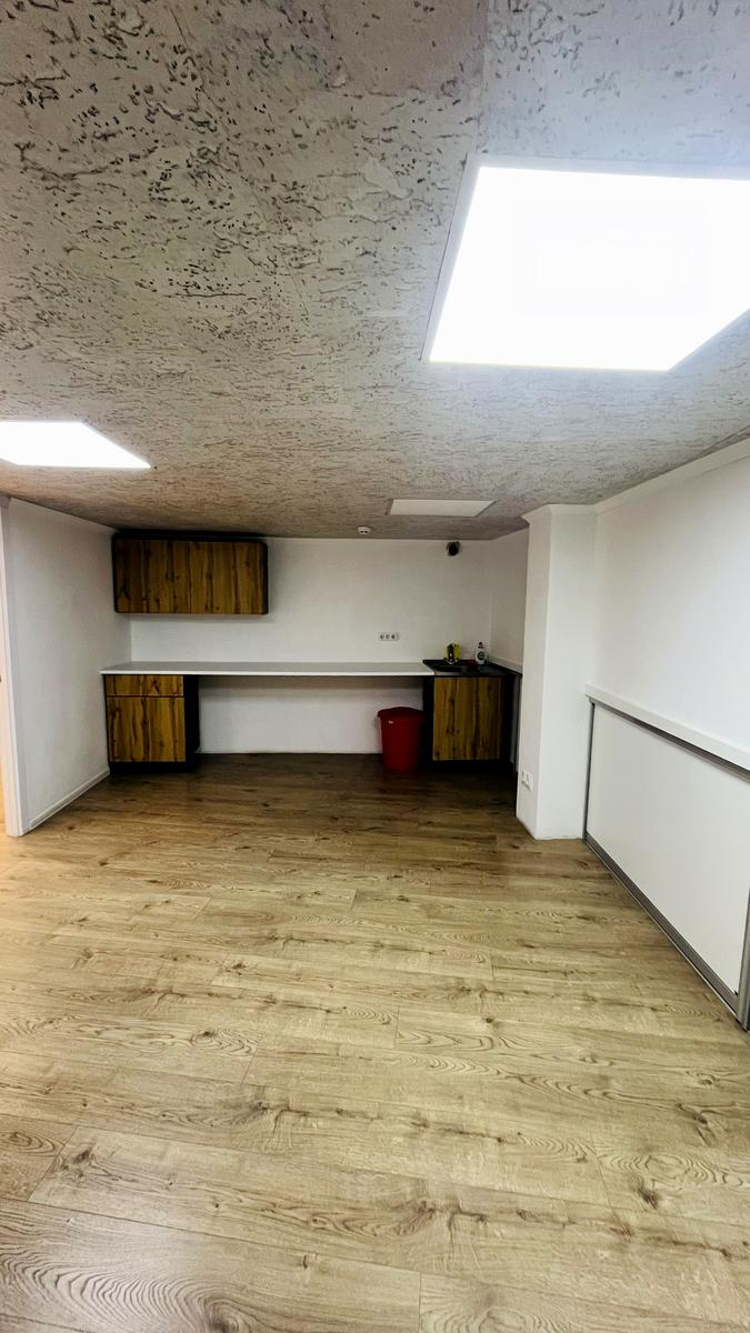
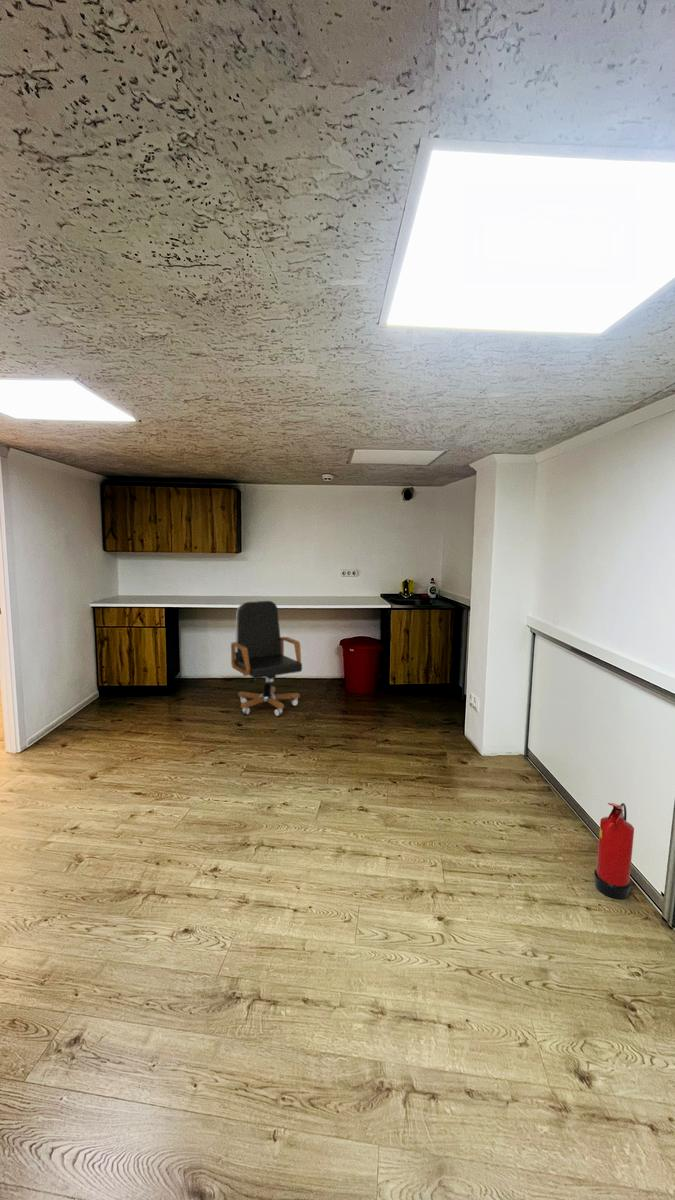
+ office chair (268, 656)
+ fire extinguisher (616, 840)
